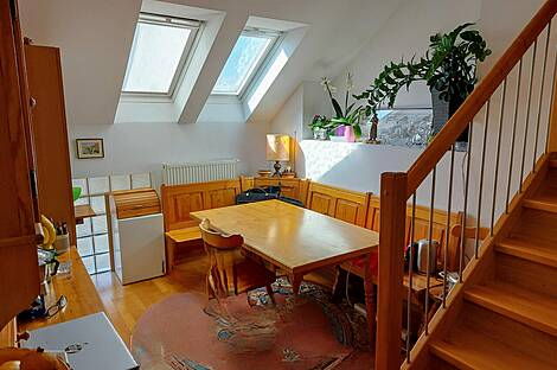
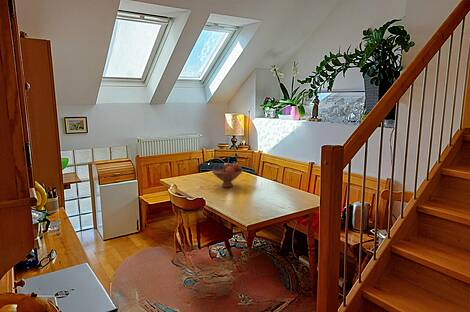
+ fruit bowl (227, 175)
